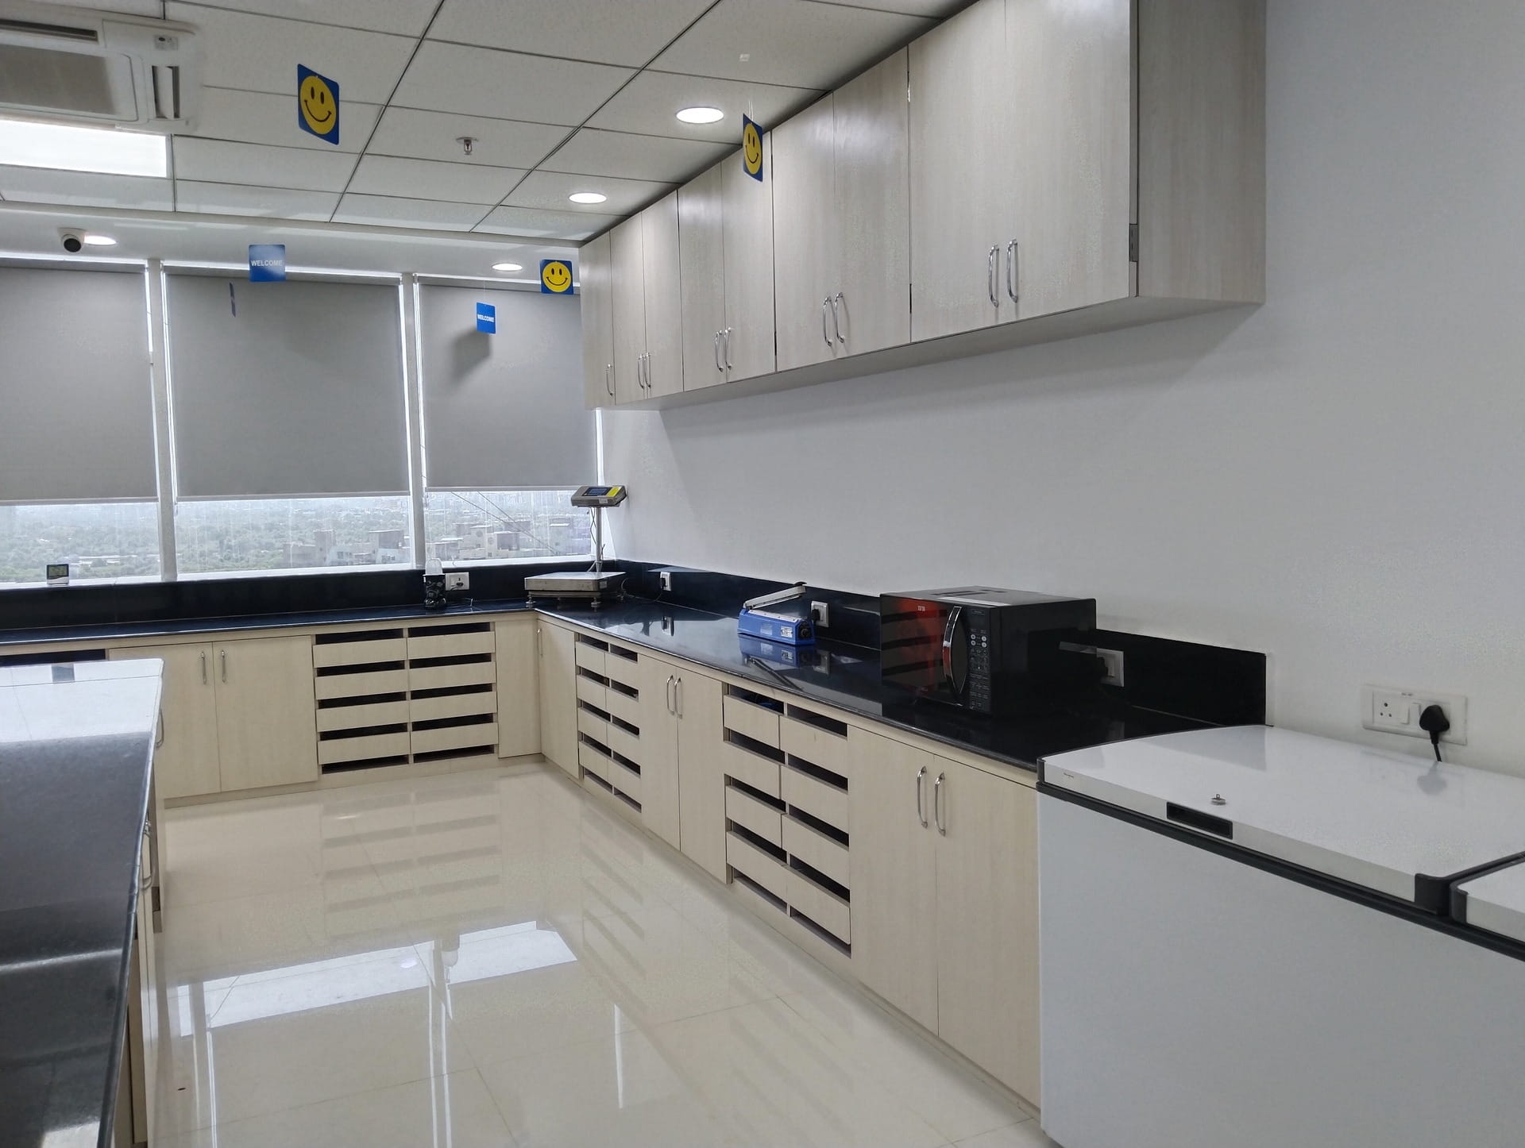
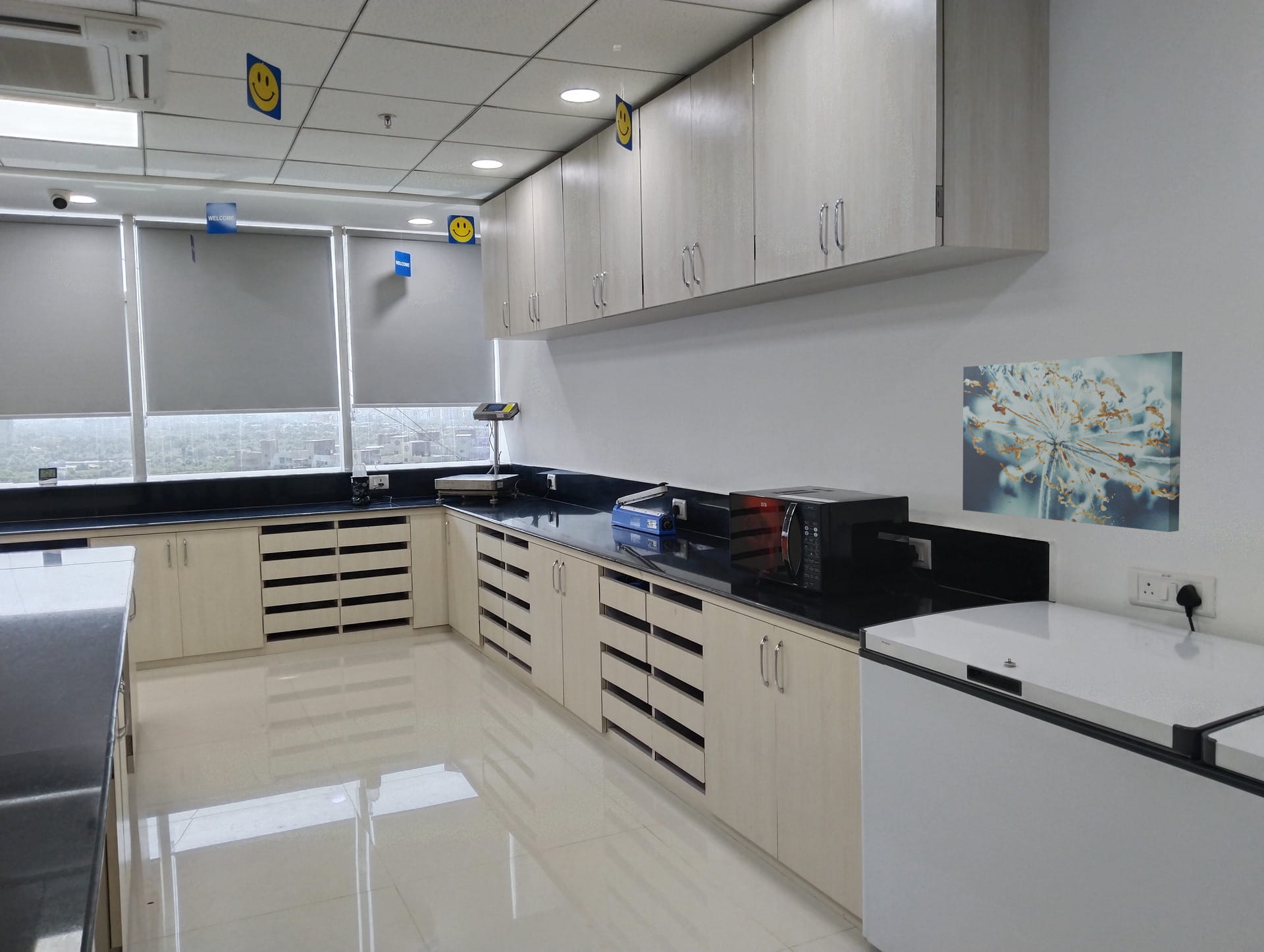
+ wall art (1059, 440)
